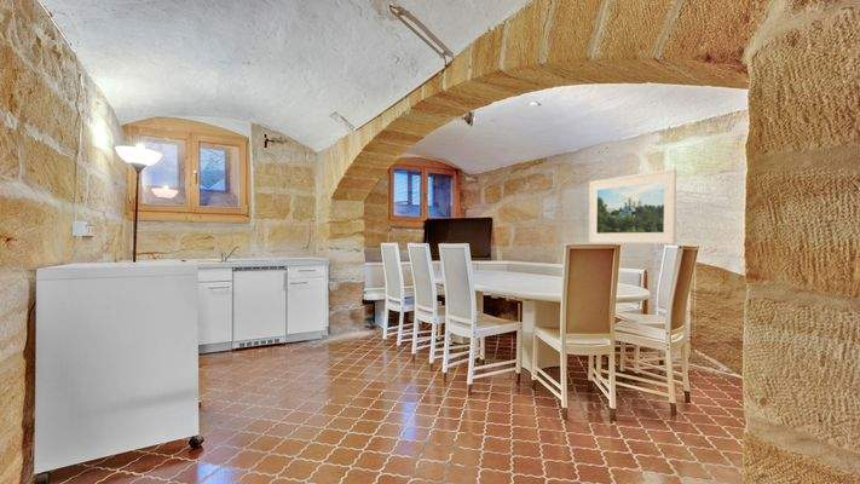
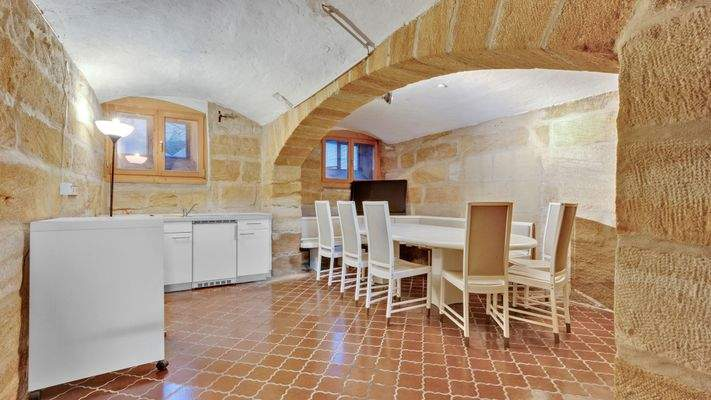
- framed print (628, 209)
